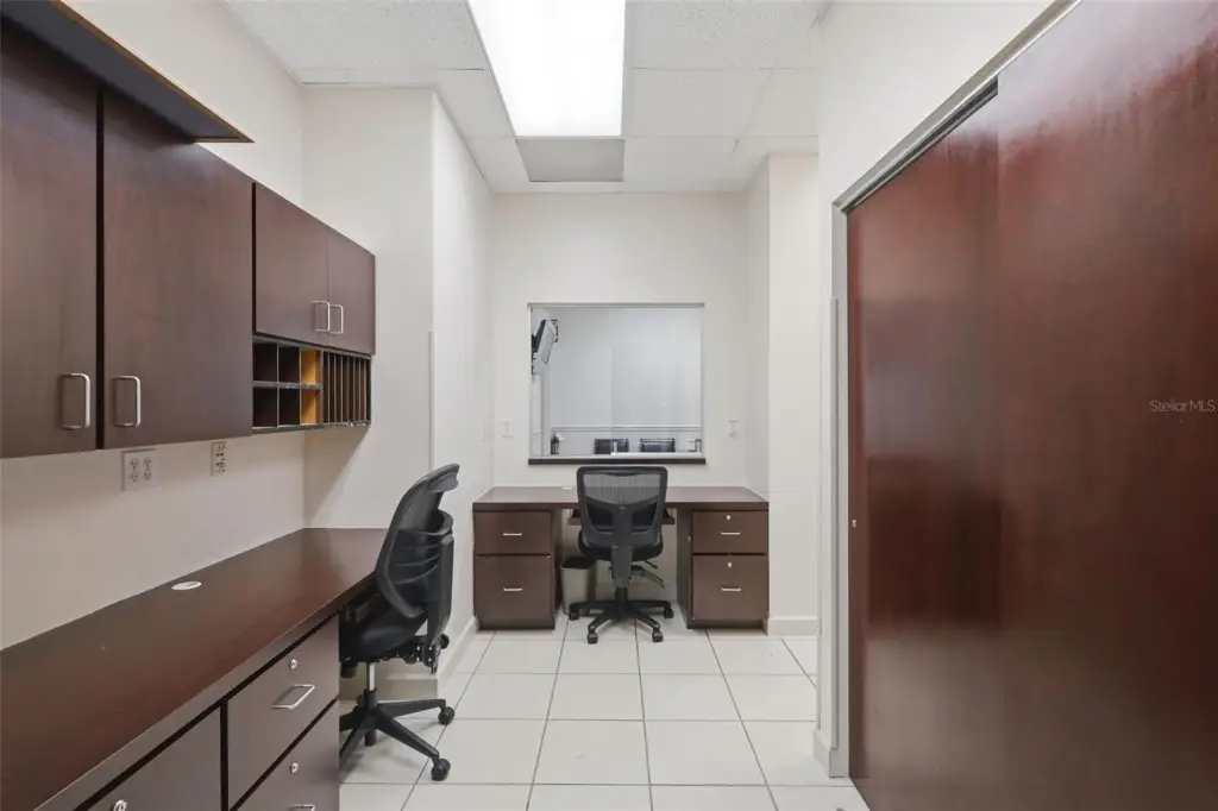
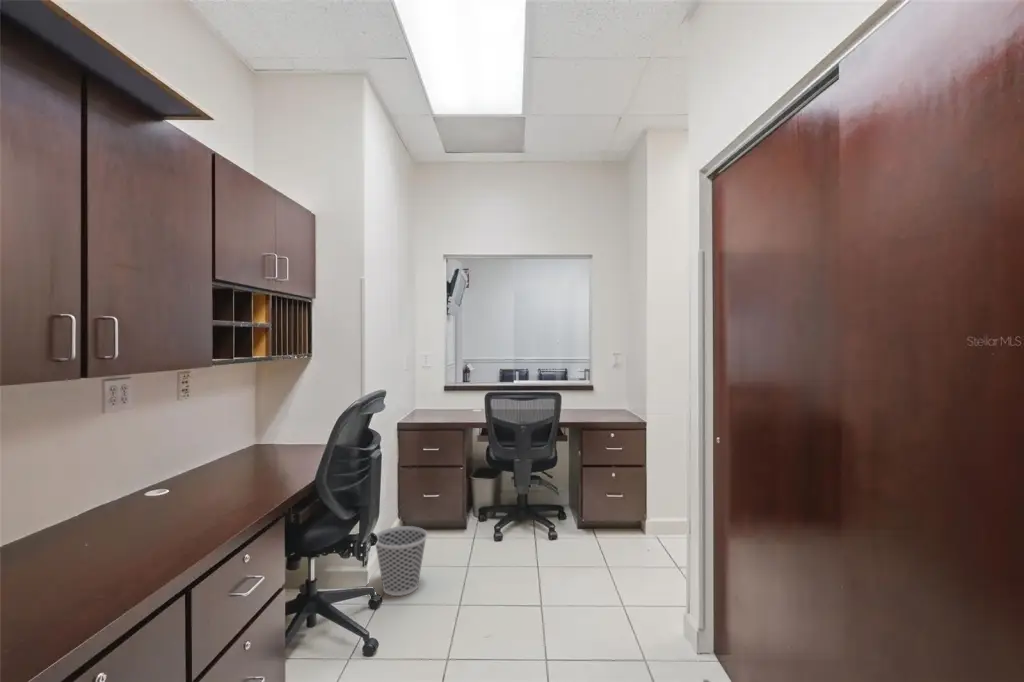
+ wastebasket (400, 561)
